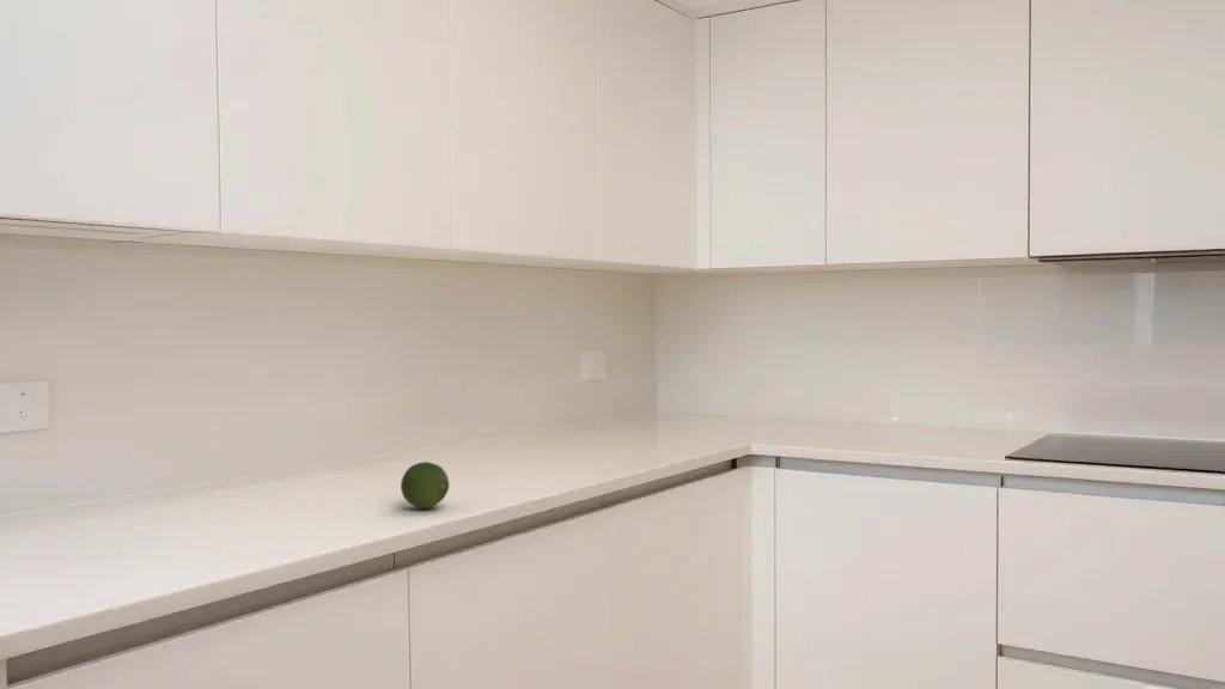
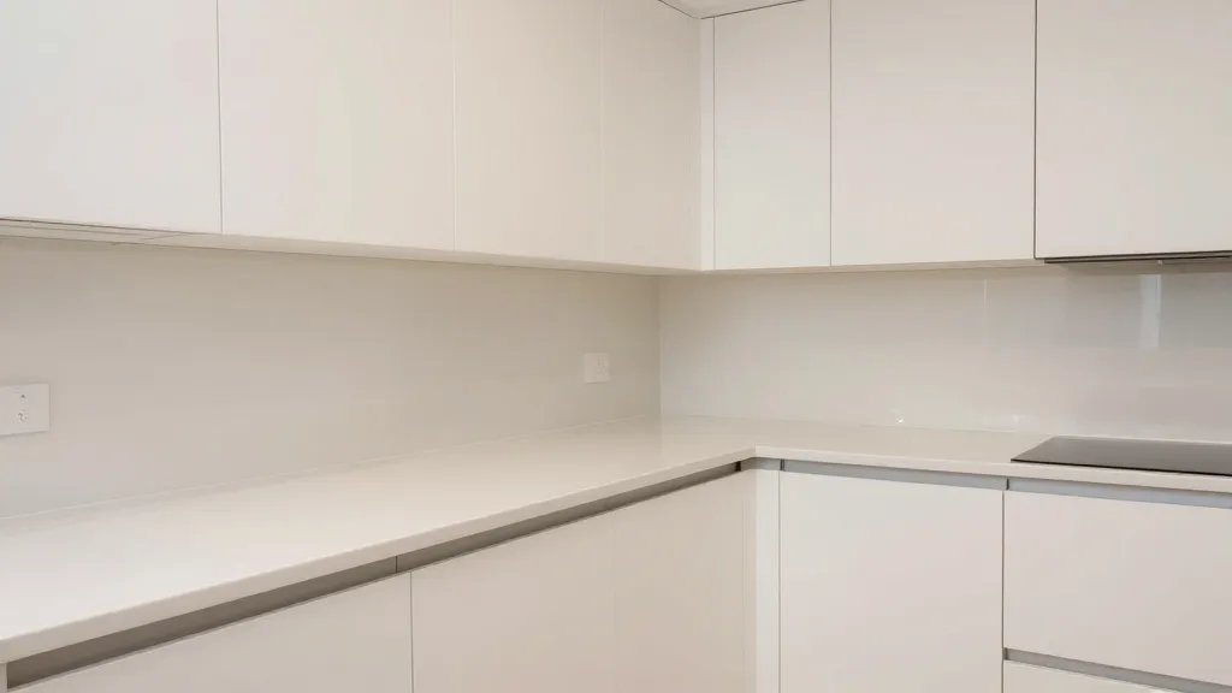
- fruit (425, 484)
